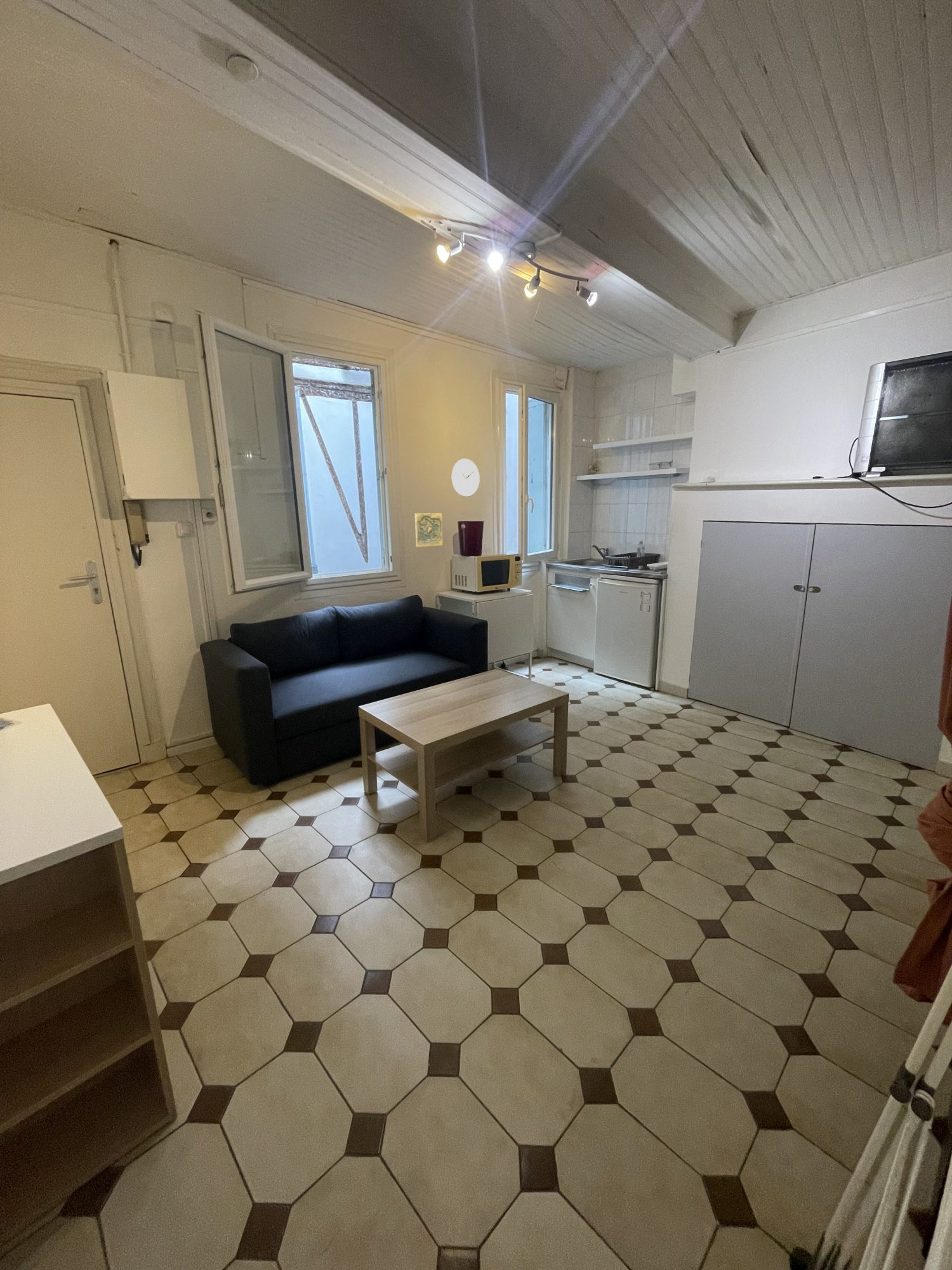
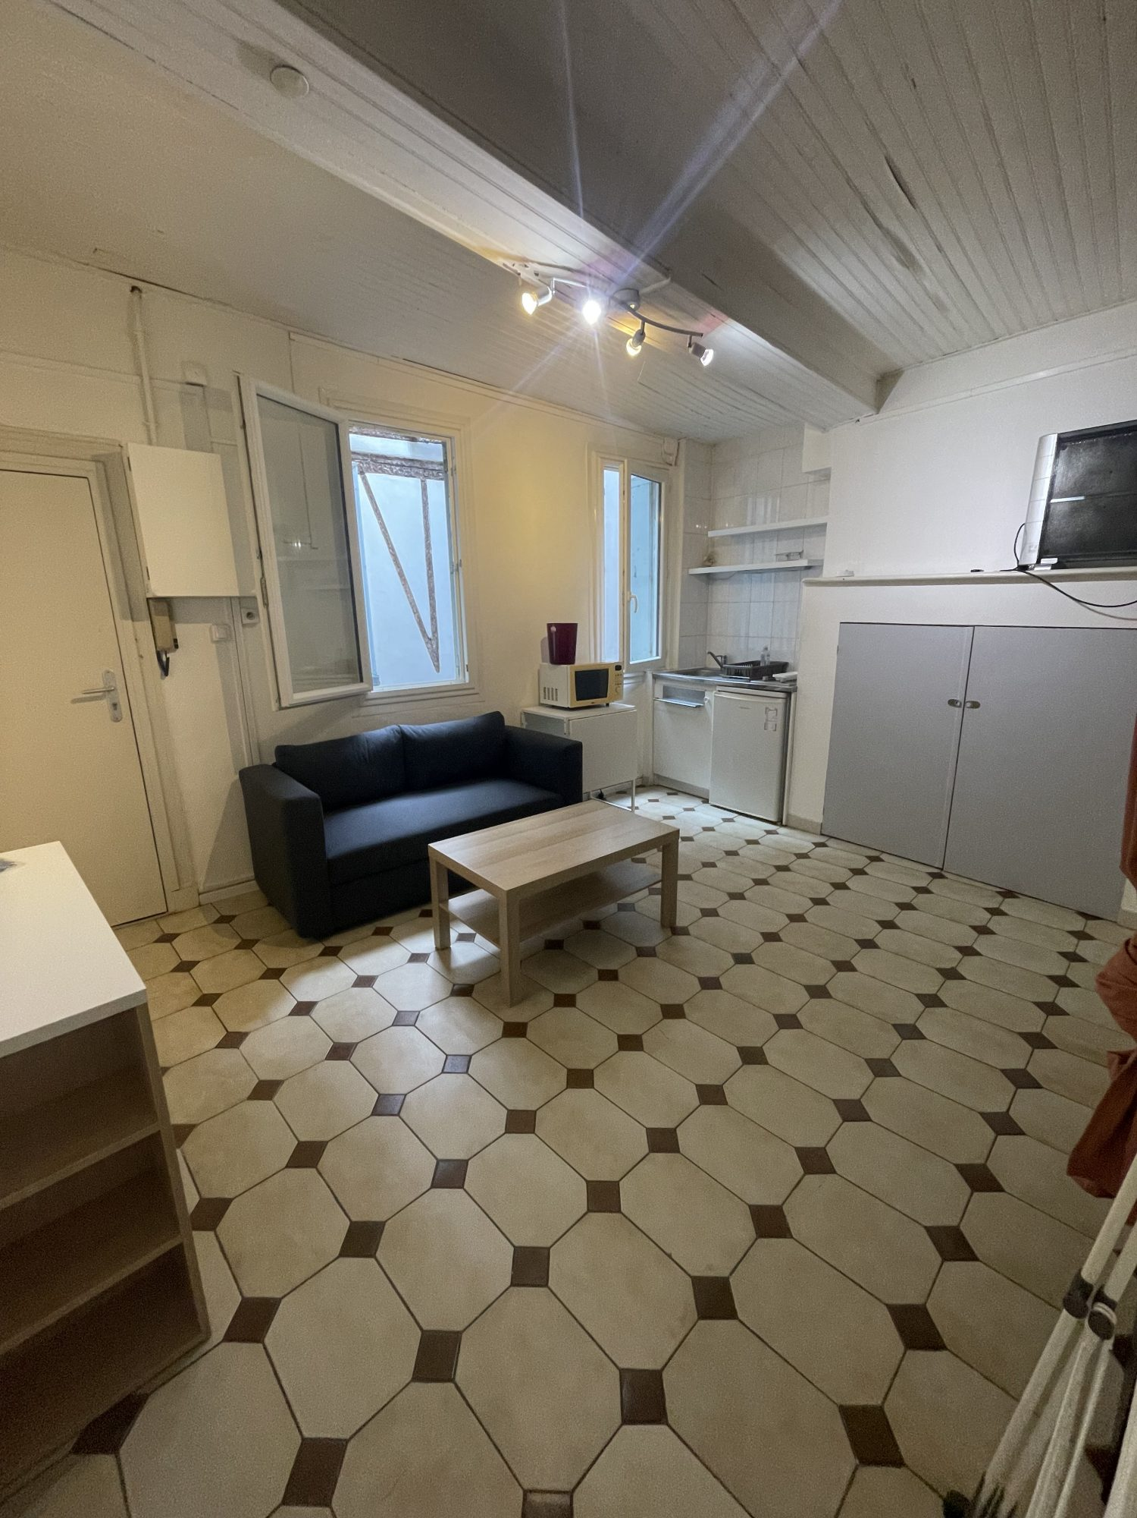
- decorative tile (428, 530)
- wall clock (466, 478)
